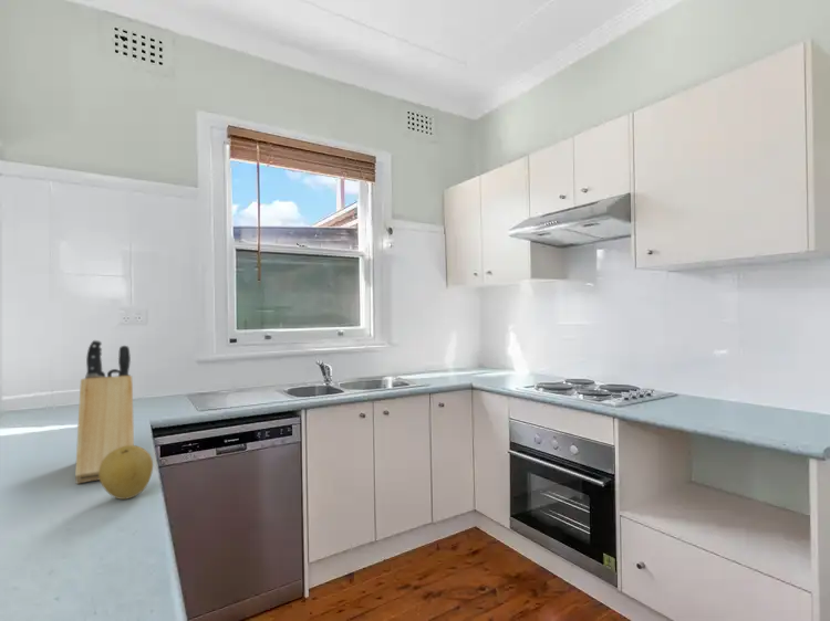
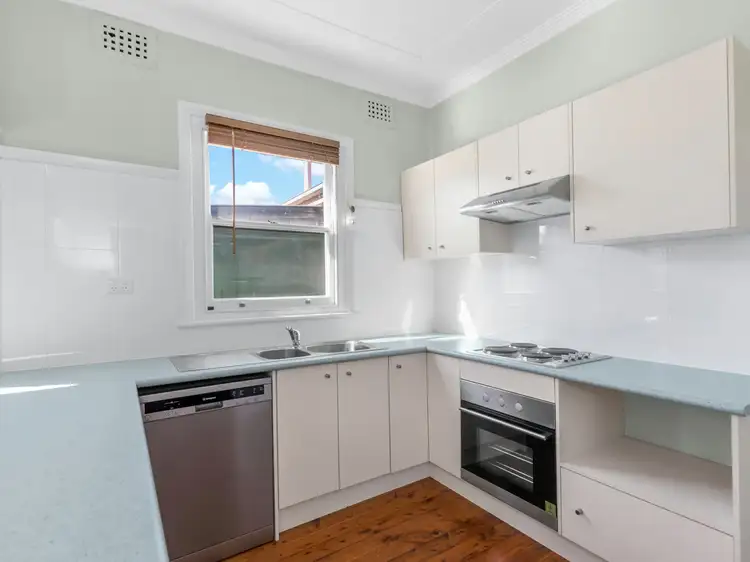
- knife block (106, 402)
- fruit (126, 472)
